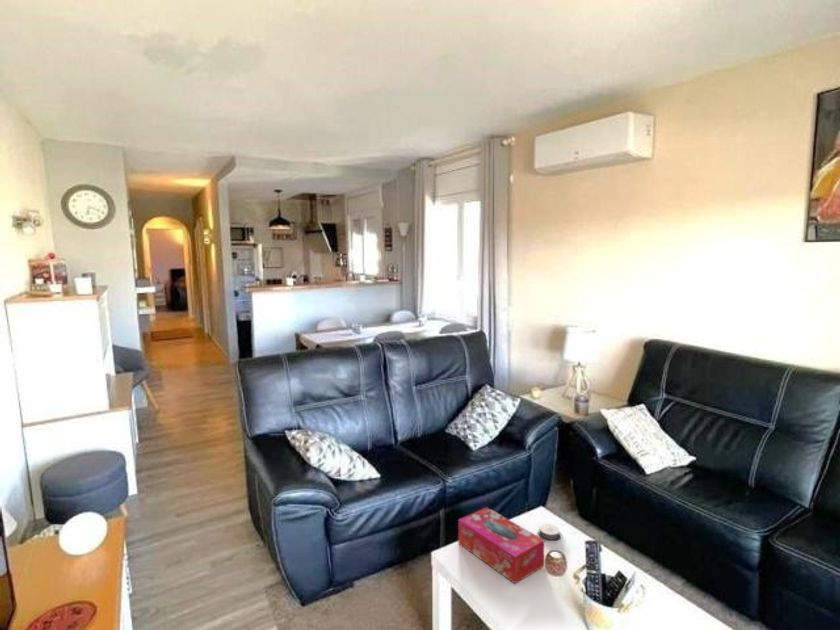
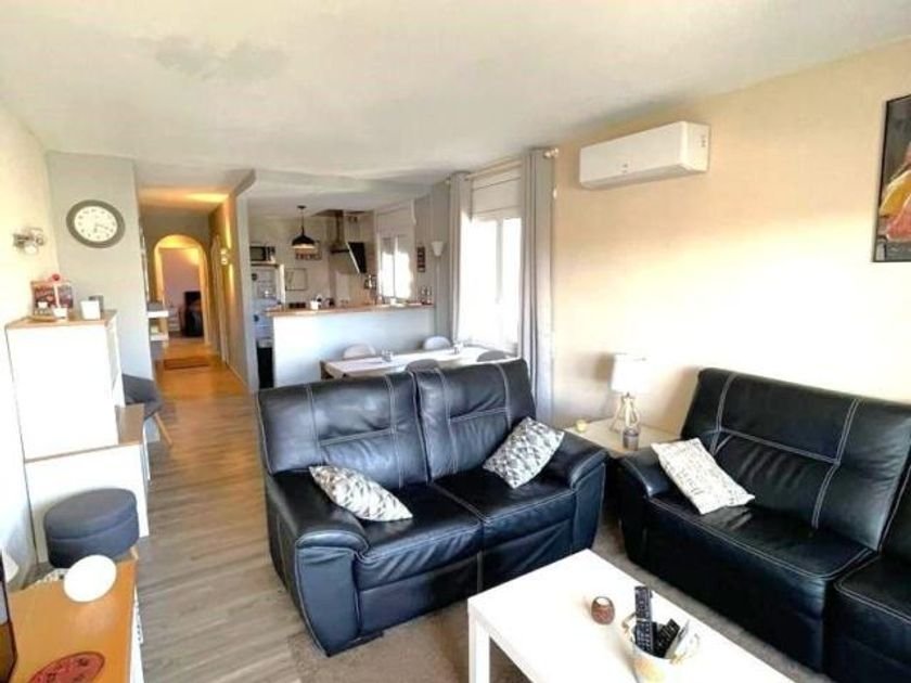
- architectural model (549, 530)
- tissue box (499, 542)
